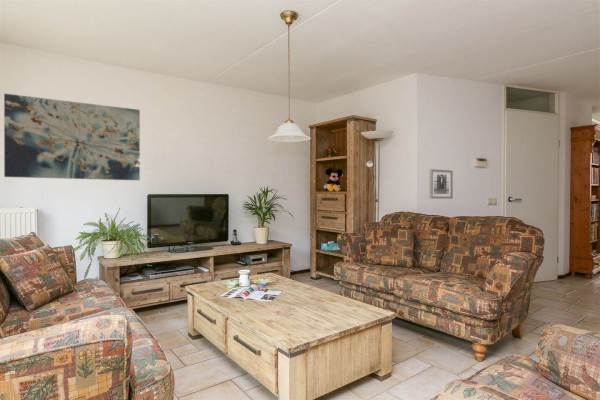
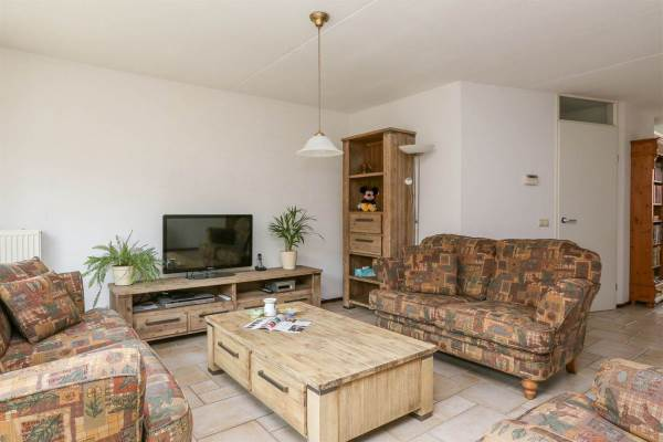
- wall art (441, 184)
- wall art (77, 140)
